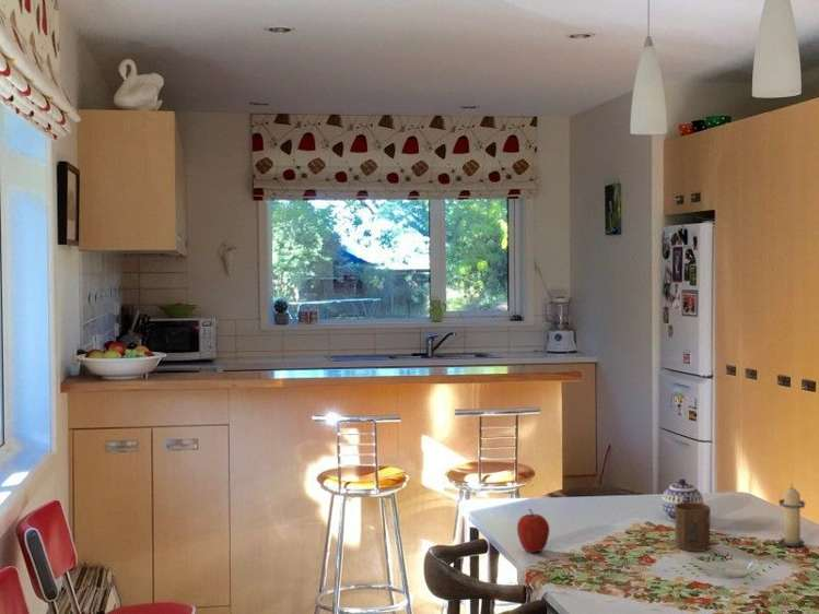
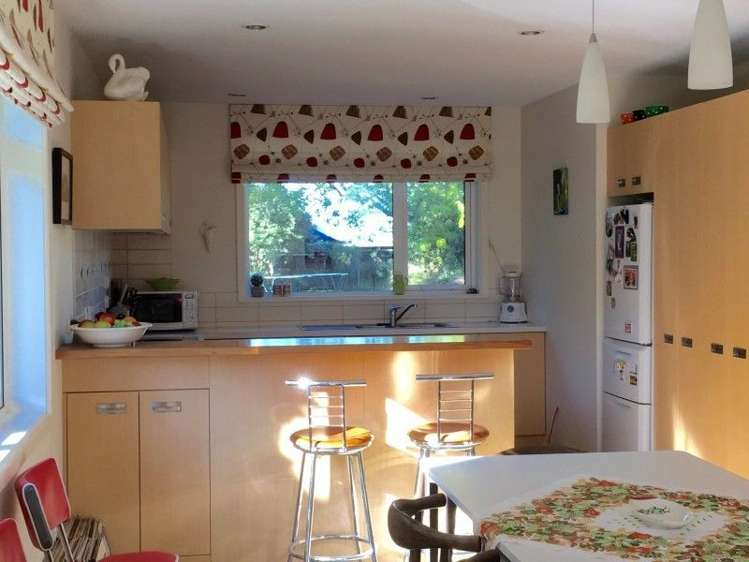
- fruit (533, 530)
- candle (792, 513)
- teapot (682, 498)
- cup (692, 527)
